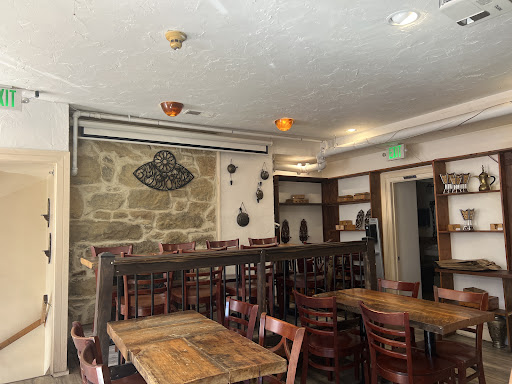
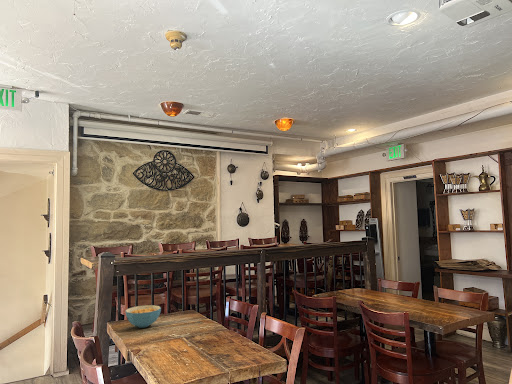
+ cereal bowl (143, 317)
